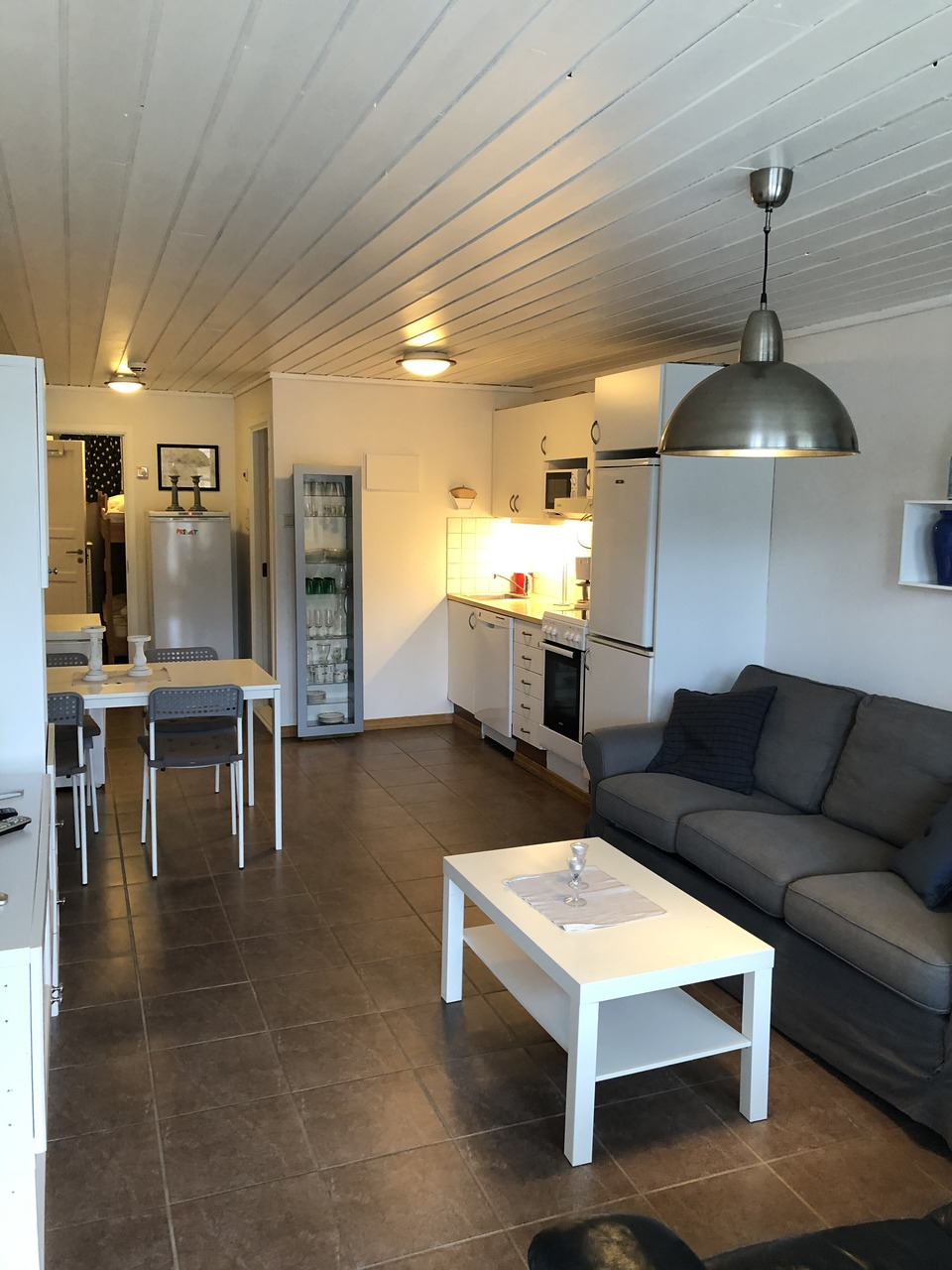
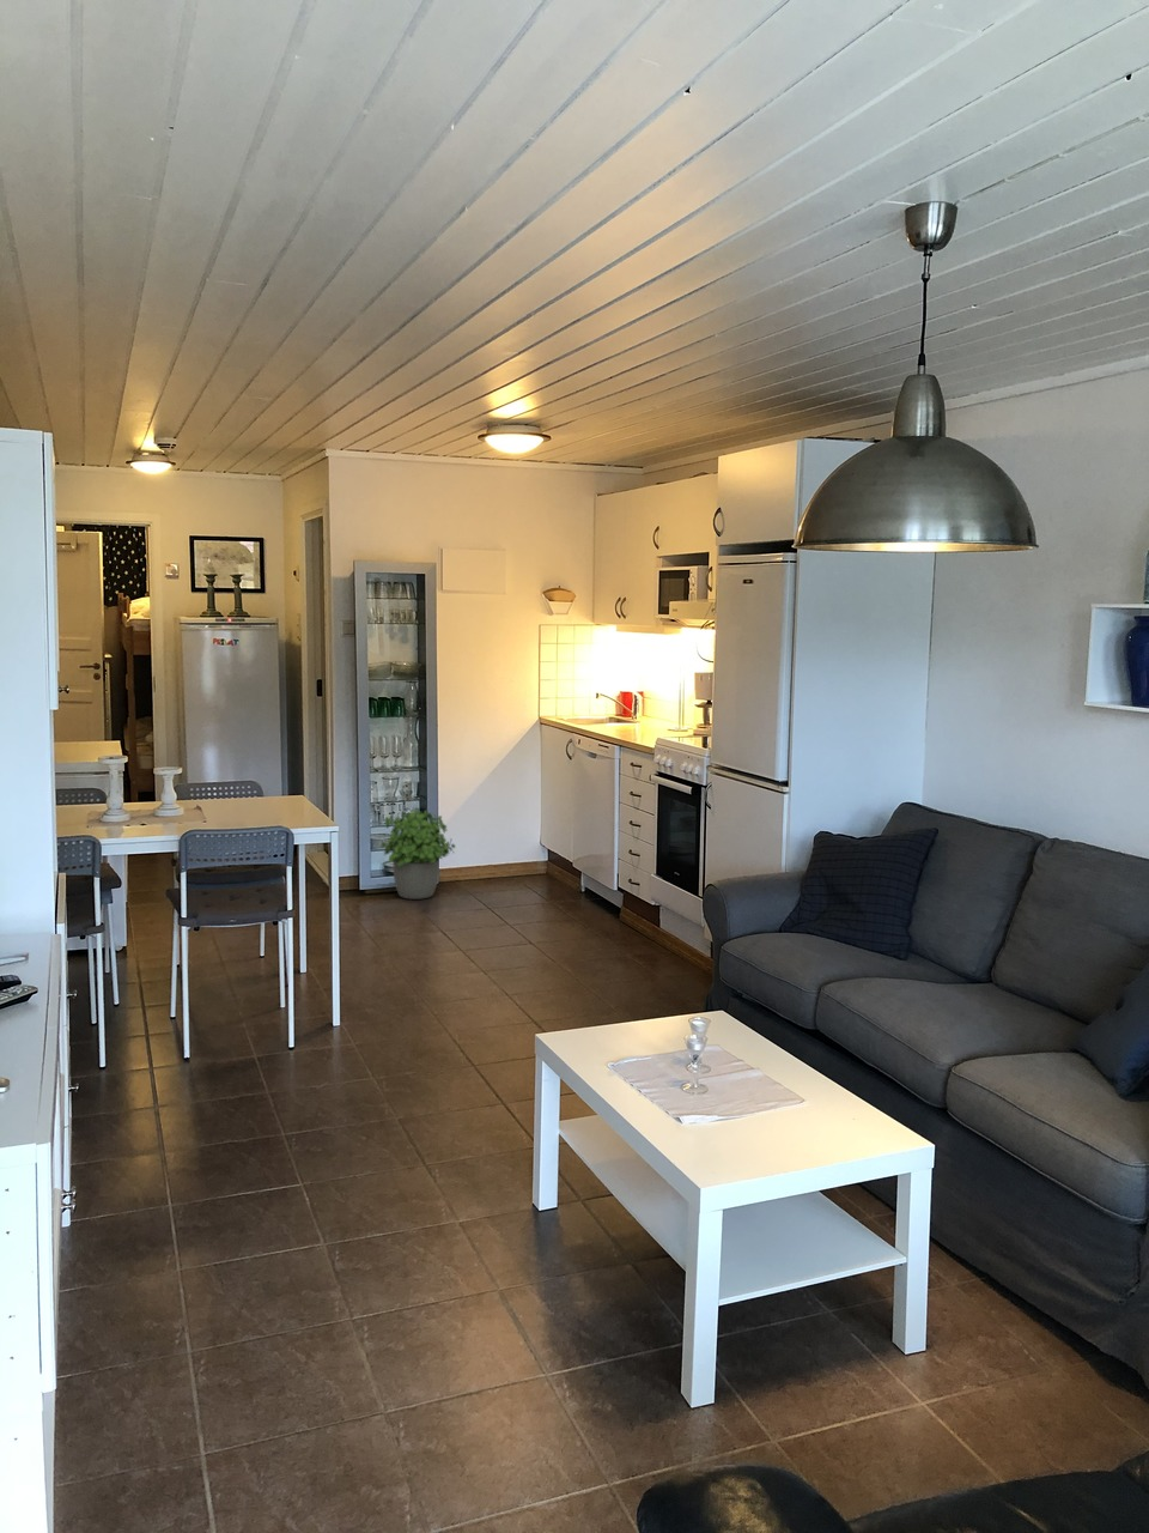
+ potted plant (416, 851)
